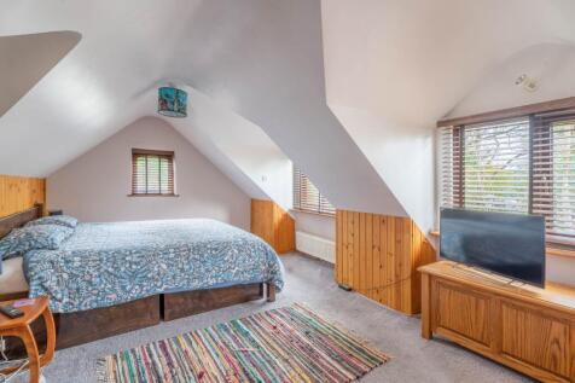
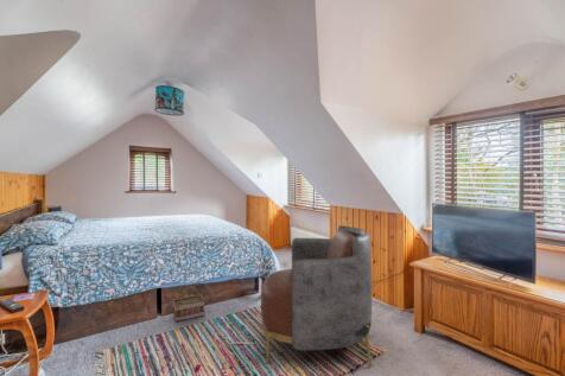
+ armchair (315, 285)
+ basket (189, 300)
